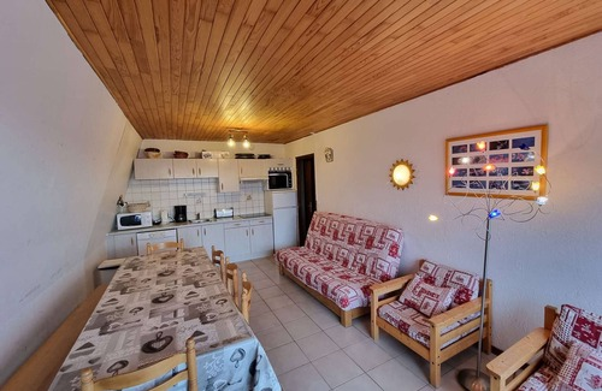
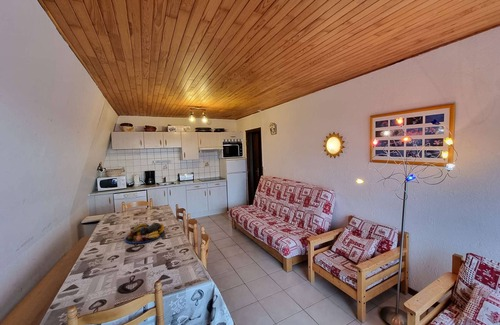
+ fruit bowl (145, 229)
